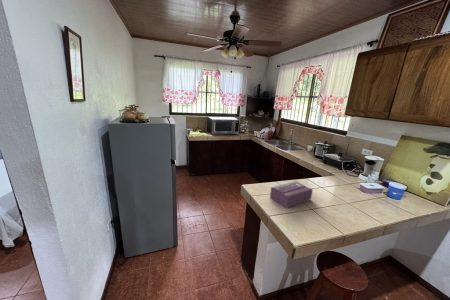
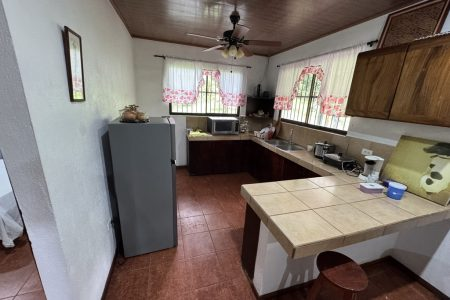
- tissue box (291, 193)
